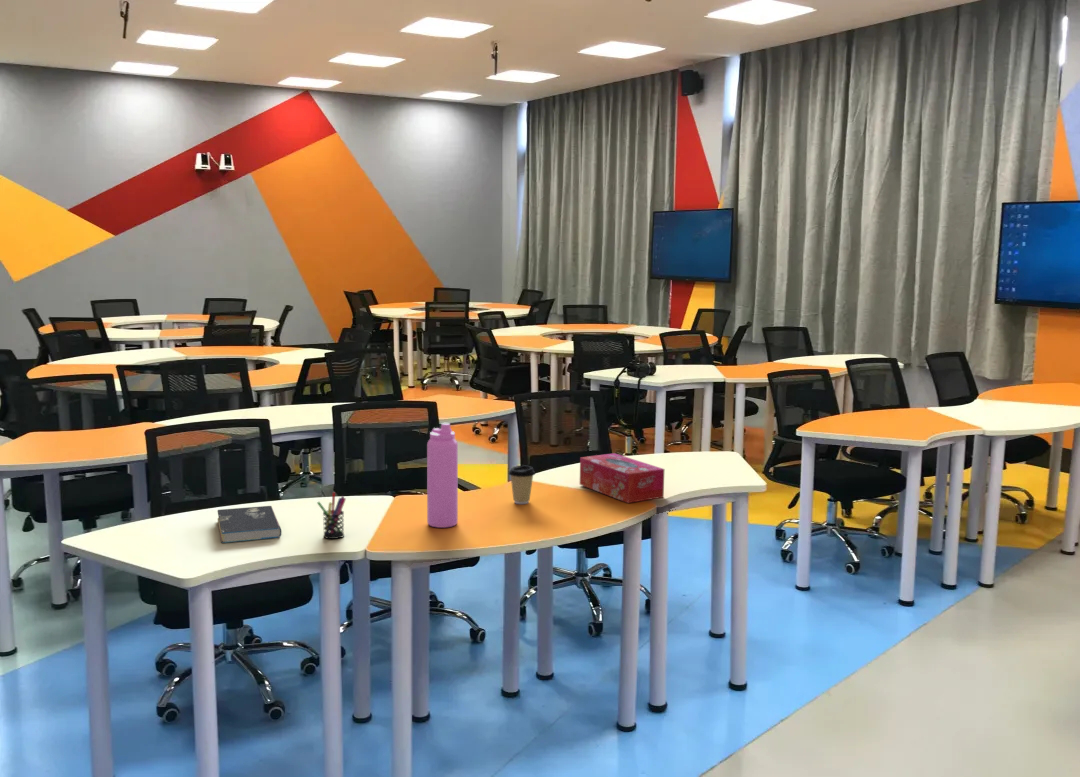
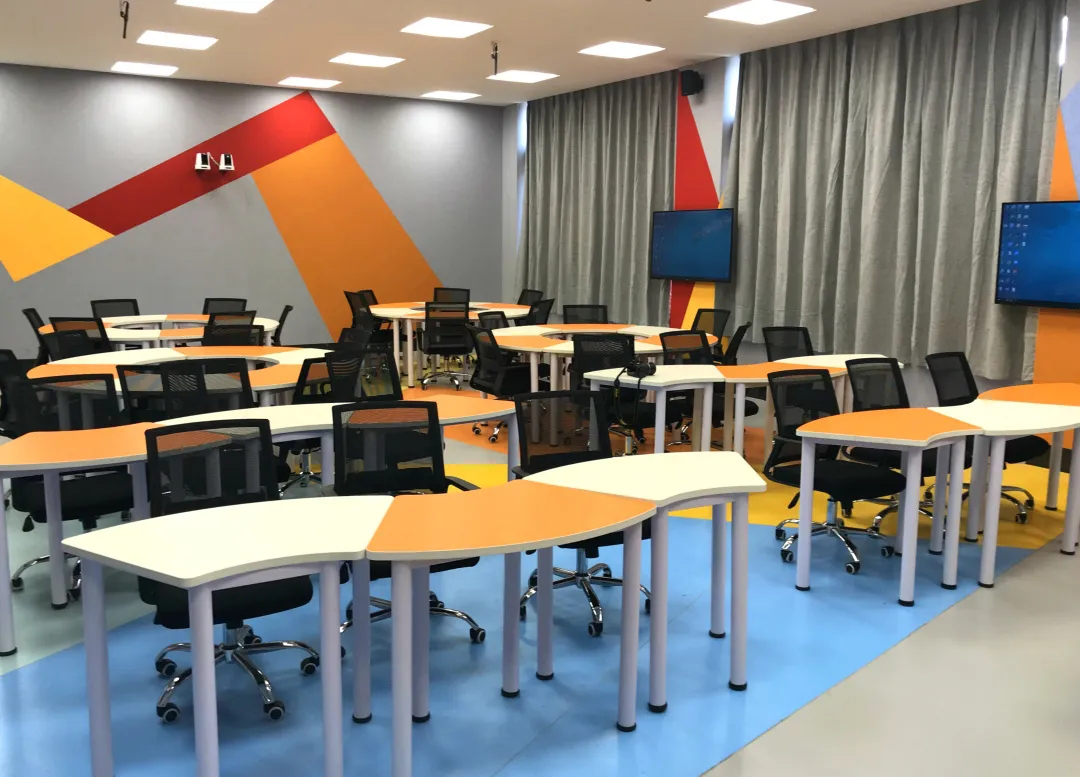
- pen holder (331, 515)
- coffee cup (521, 485)
- book (248, 523)
- water bottle (442, 473)
- tissue box (620, 477)
